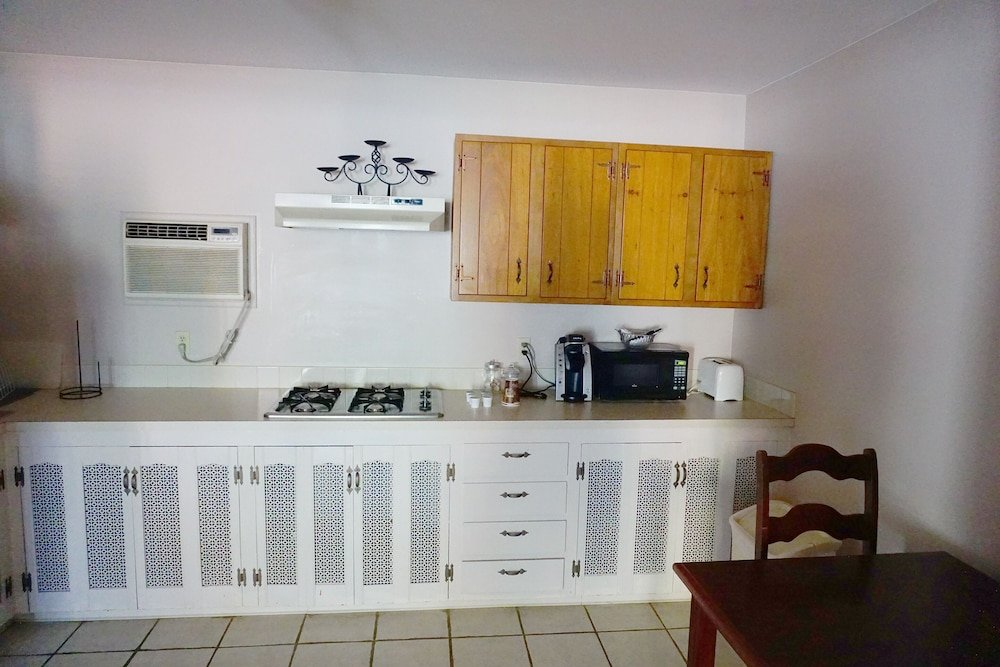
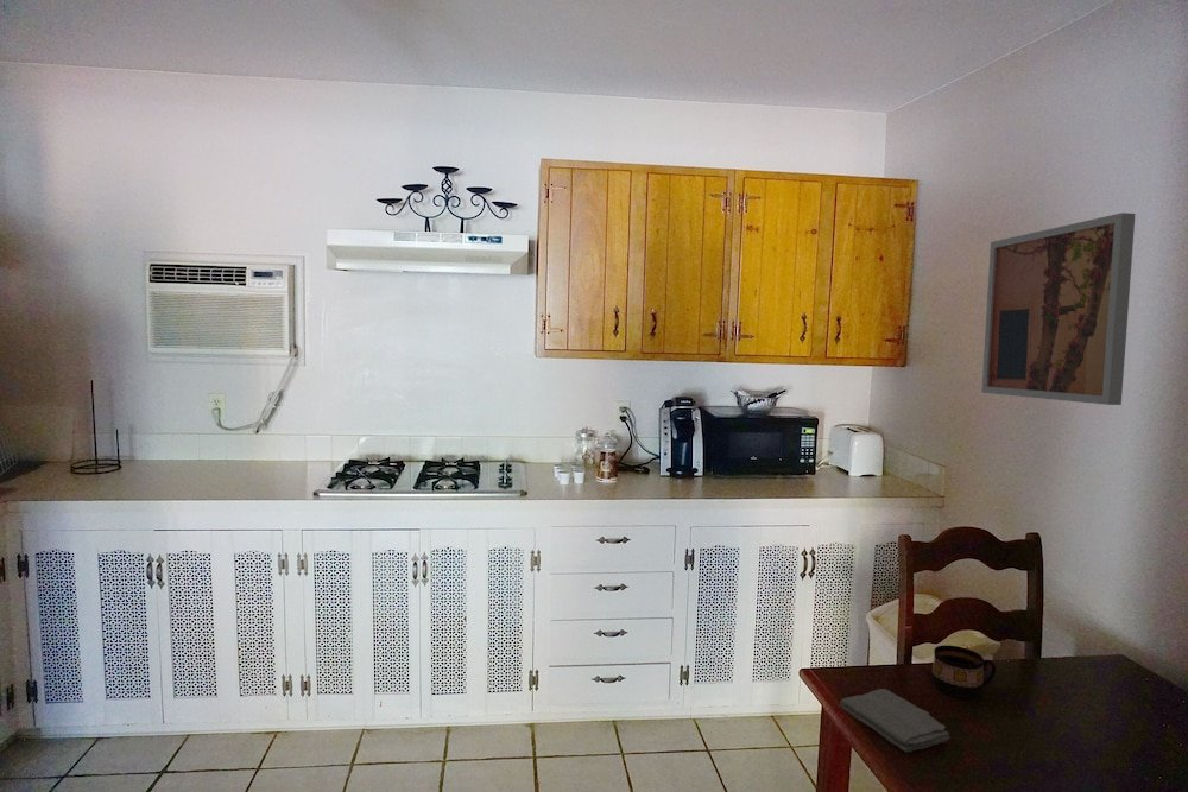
+ washcloth (892, 717)
+ cup (960, 672)
+ wall art (1048, 313)
